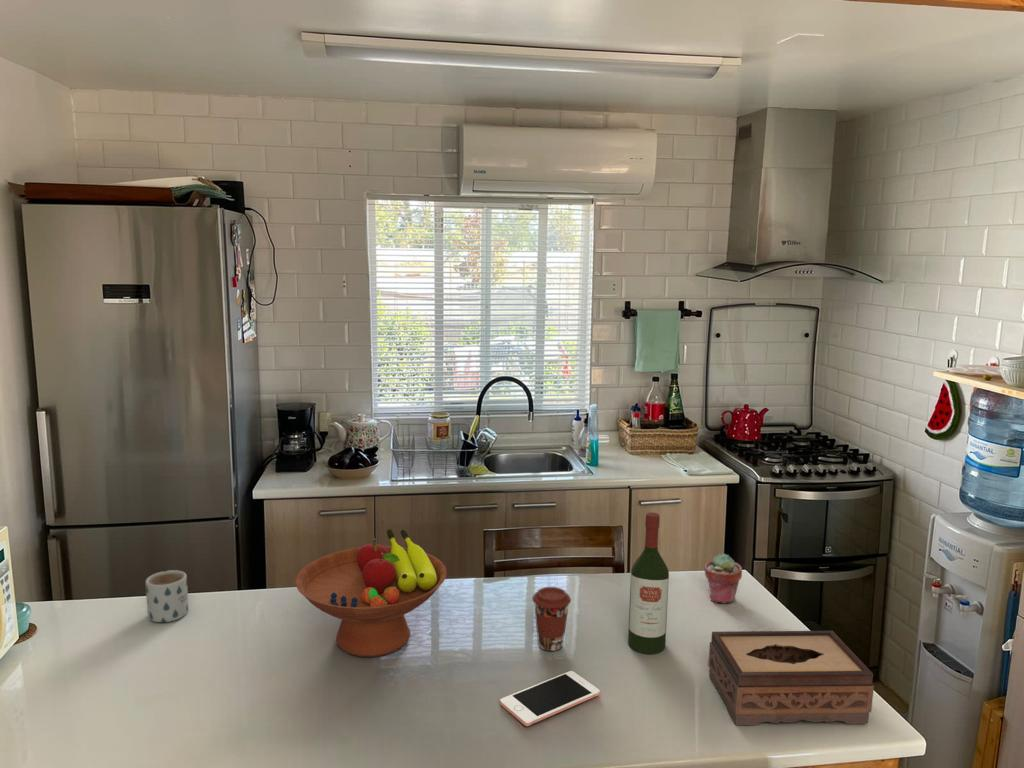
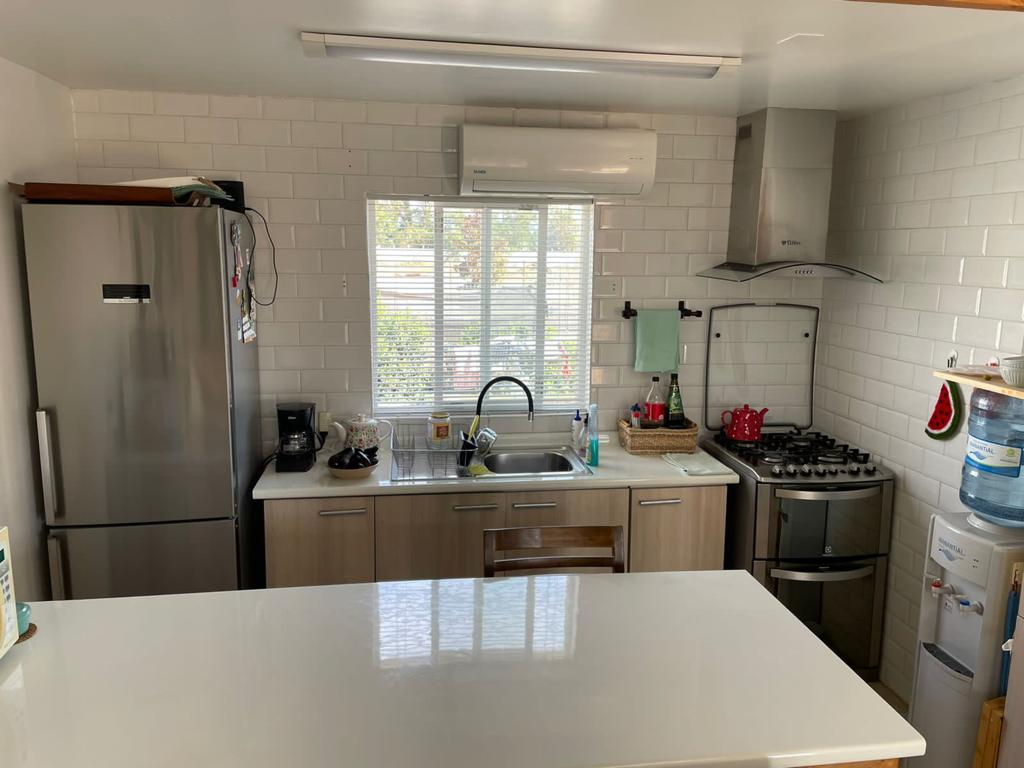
- mug (170, 592)
- tissue box (786, 675)
- potted succulent (723, 576)
- wine bottle (649, 580)
- cell phone (550, 697)
- fruit bowl (372, 594)
- coffee cup (551, 619)
